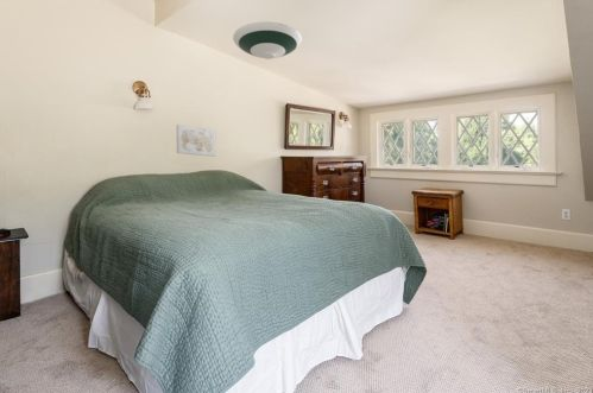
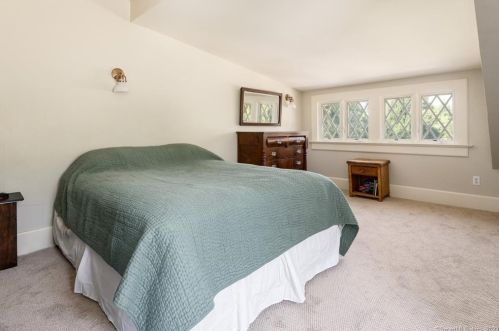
- wall art (196, 140)
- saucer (267, 47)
